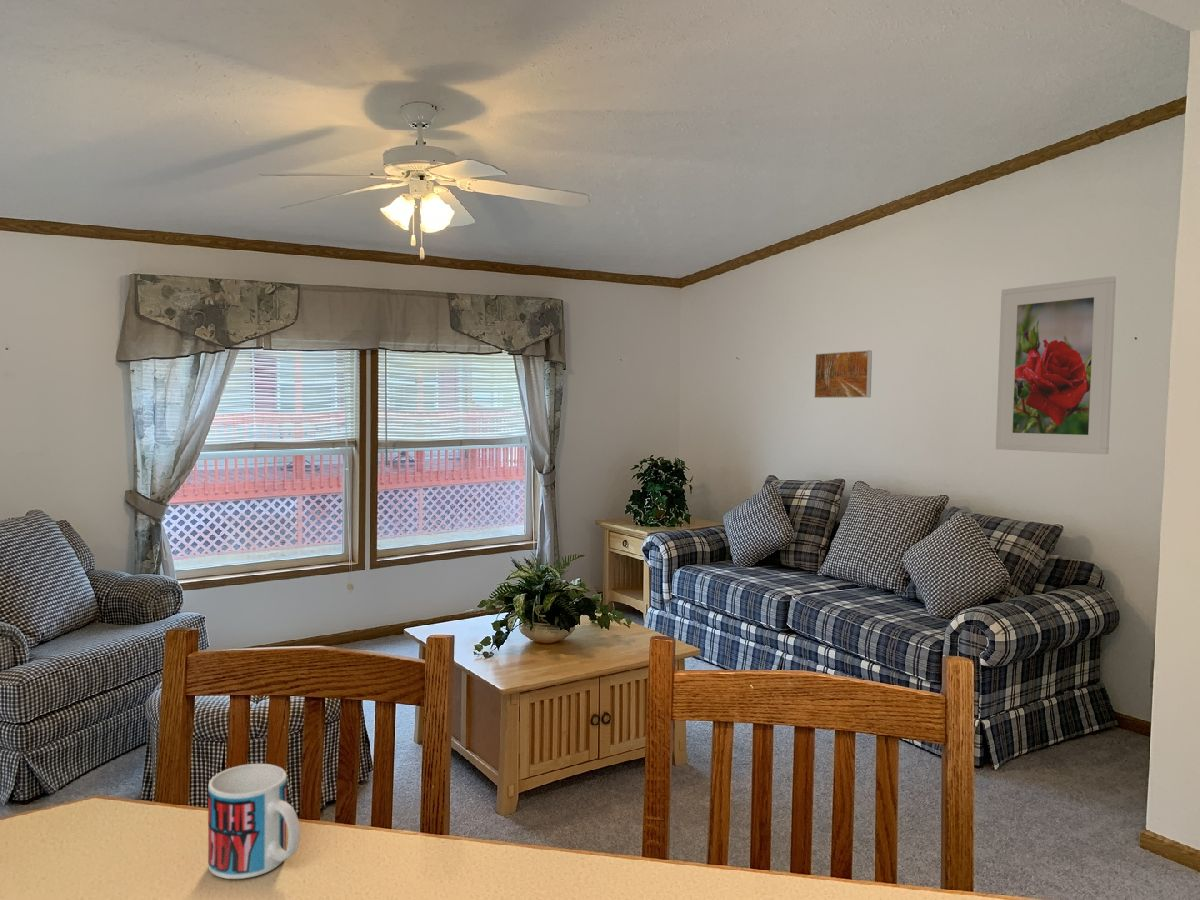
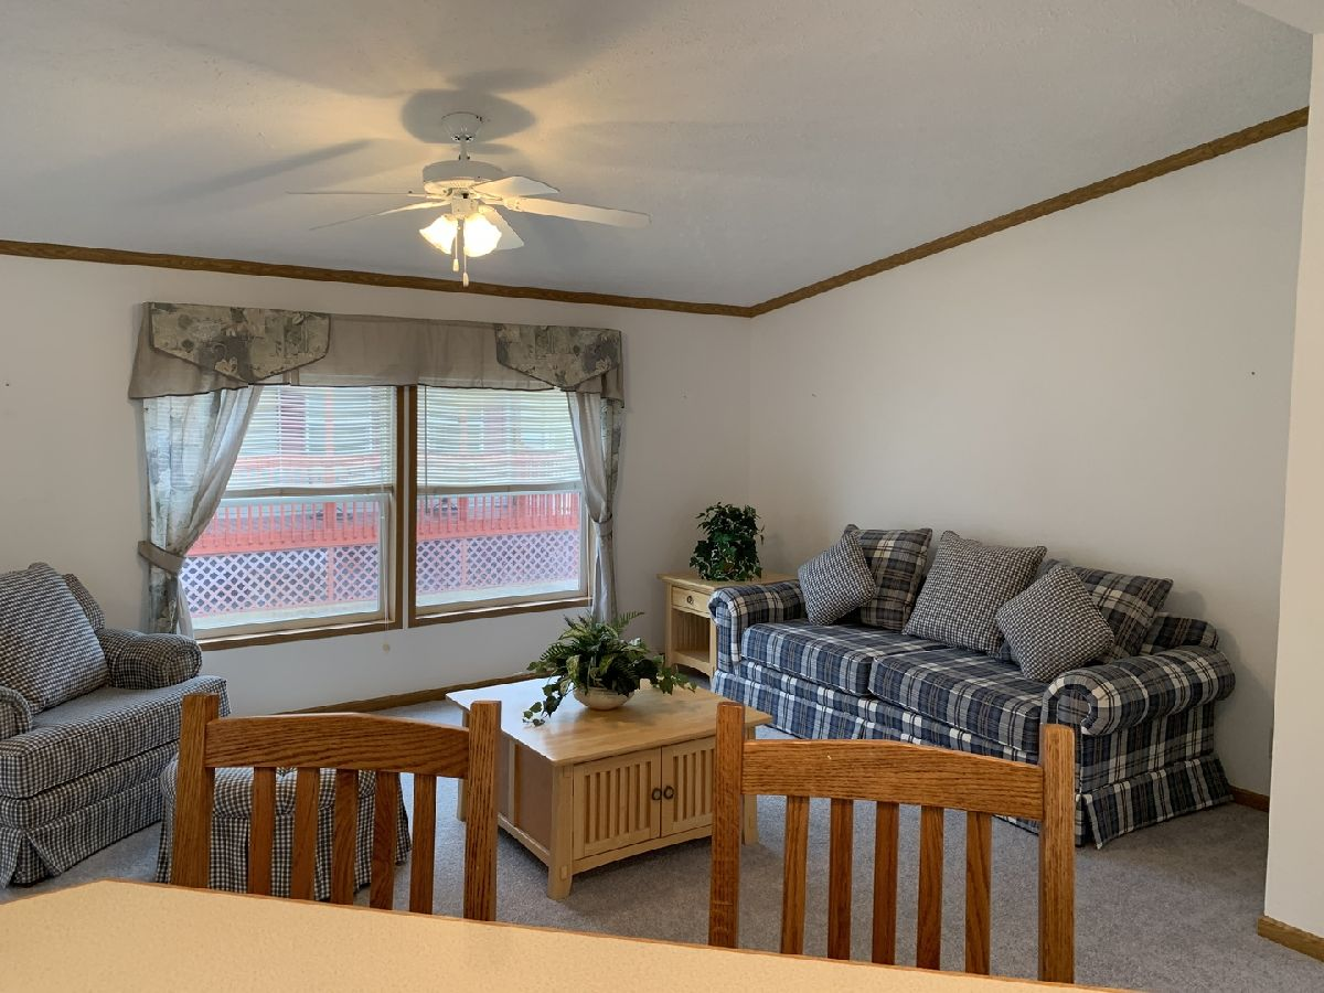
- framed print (1052, 367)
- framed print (842, 375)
- mug (260, 820)
